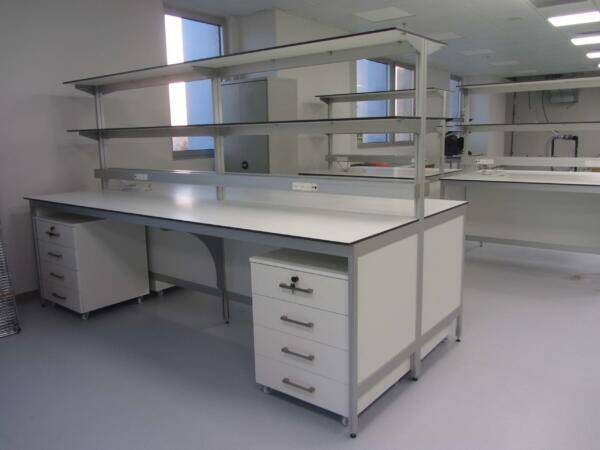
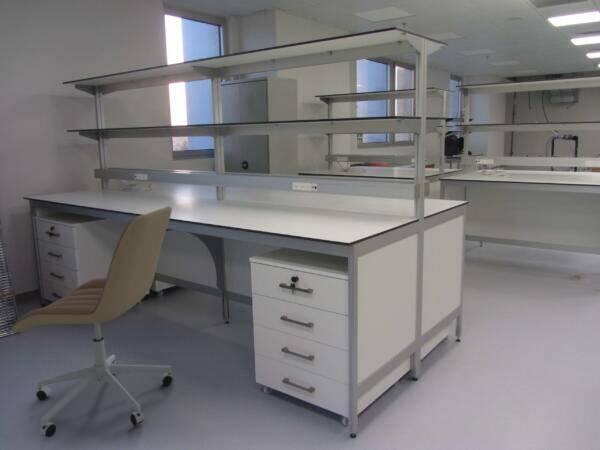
+ office chair (99, 308)
